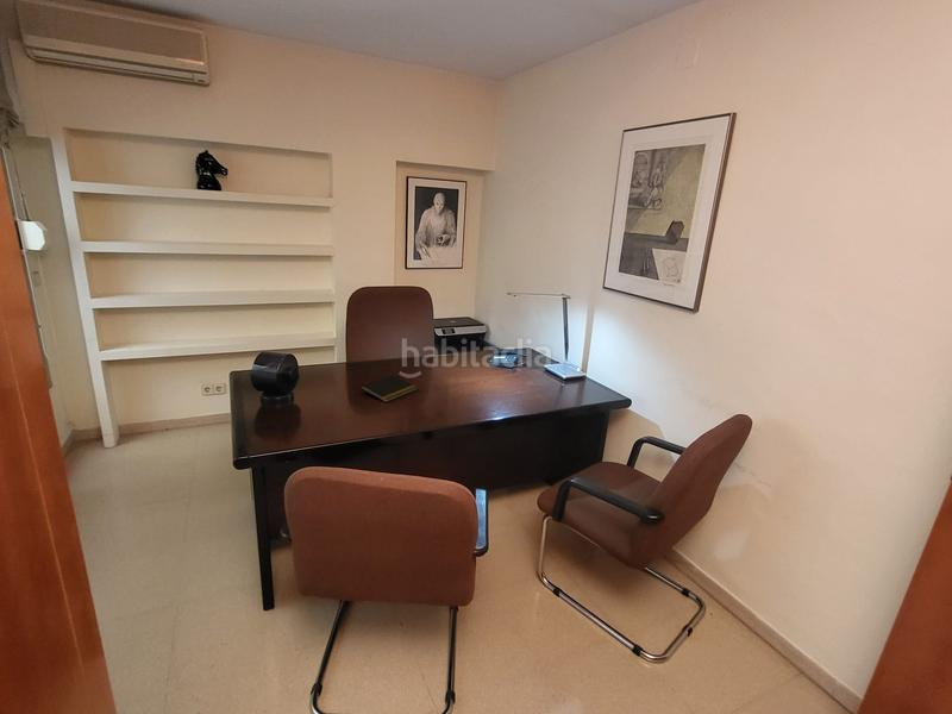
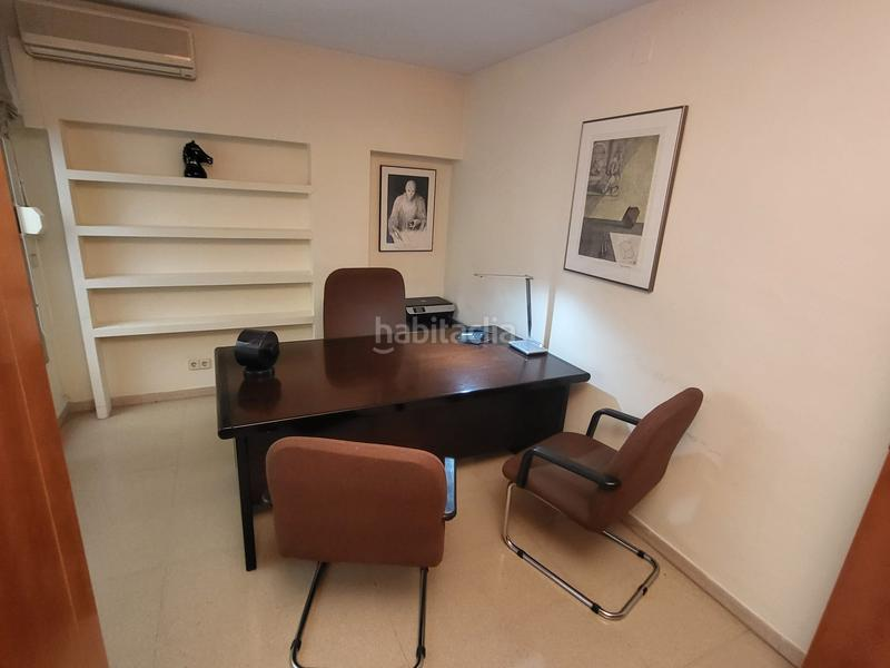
- notepad (389, 387)
